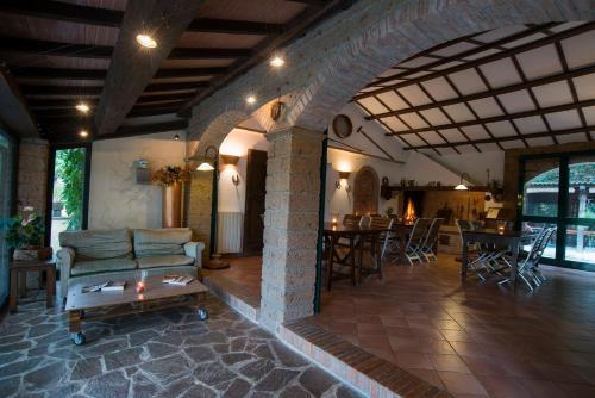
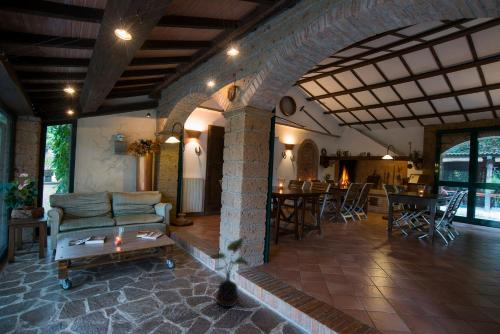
+ potted plant (230, 271)
